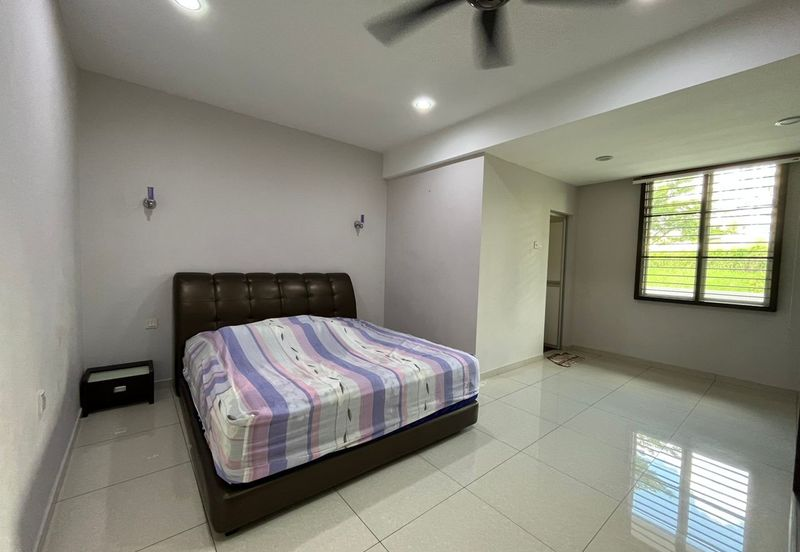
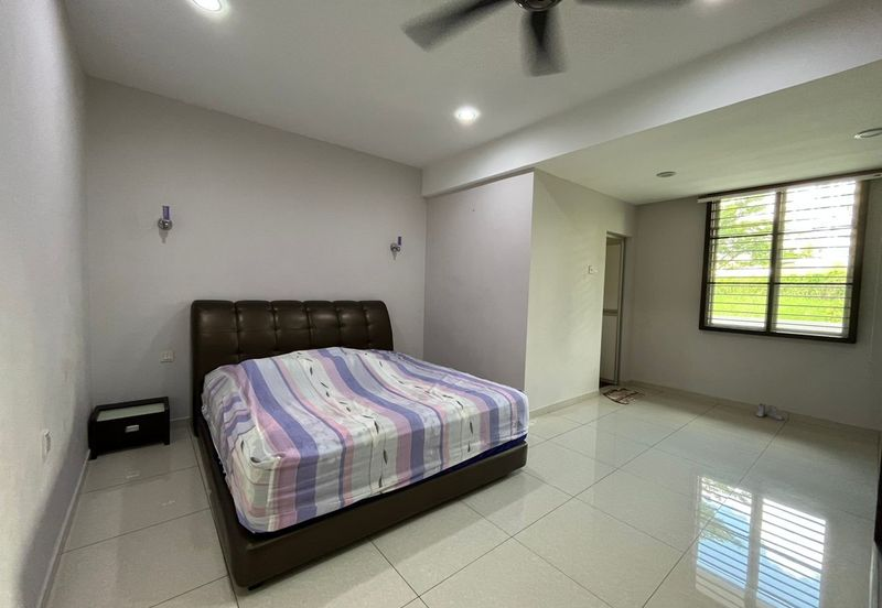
+ boots (767, 411)
